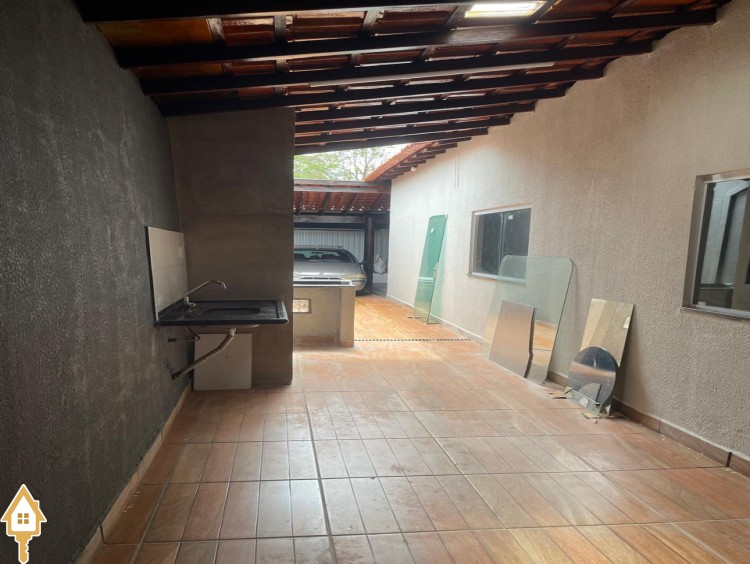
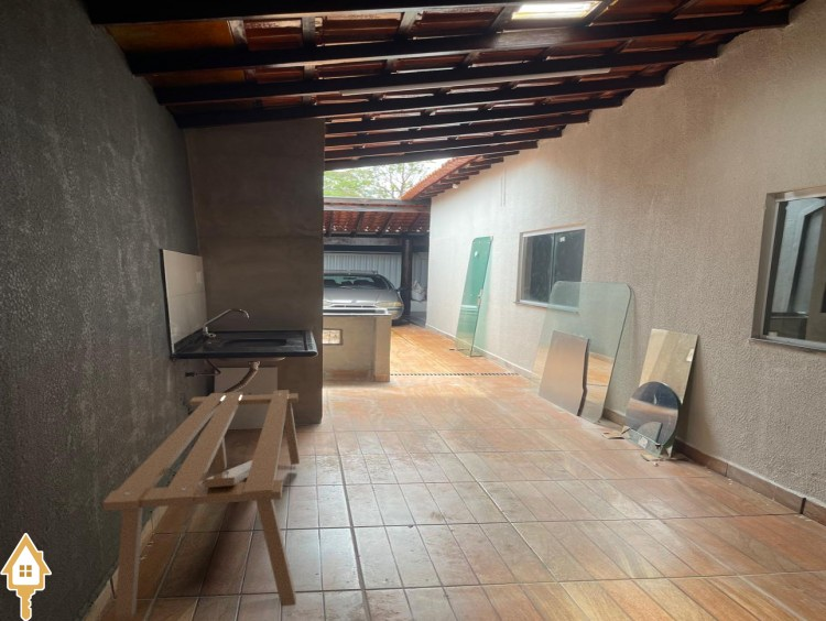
+ wooden bench (228, 472)
